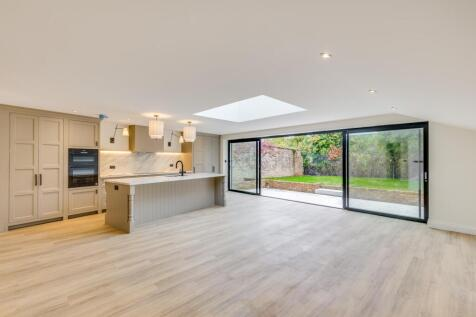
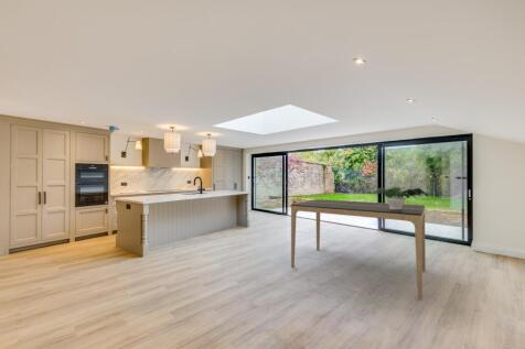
+ potted plant (398, 198)
+ dining table (358, 216)
